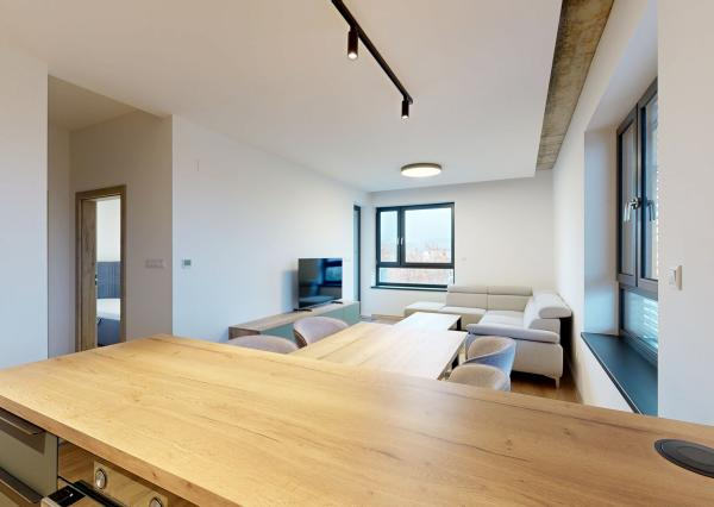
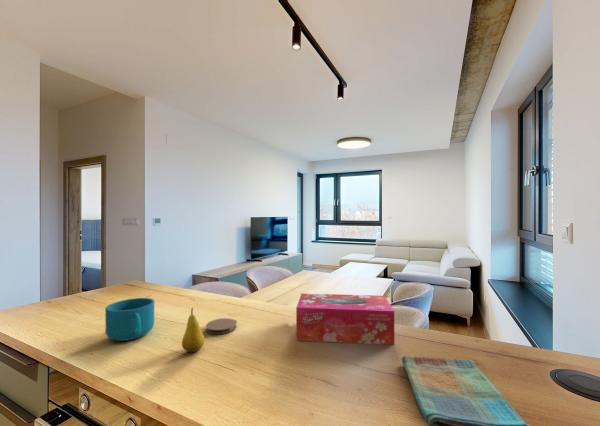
+ cup (132, 321)
+ fruit (193, 329)
+ dish towel (453, 387)
+ coaster (221, 325)
+ tissue box (343, 316)
